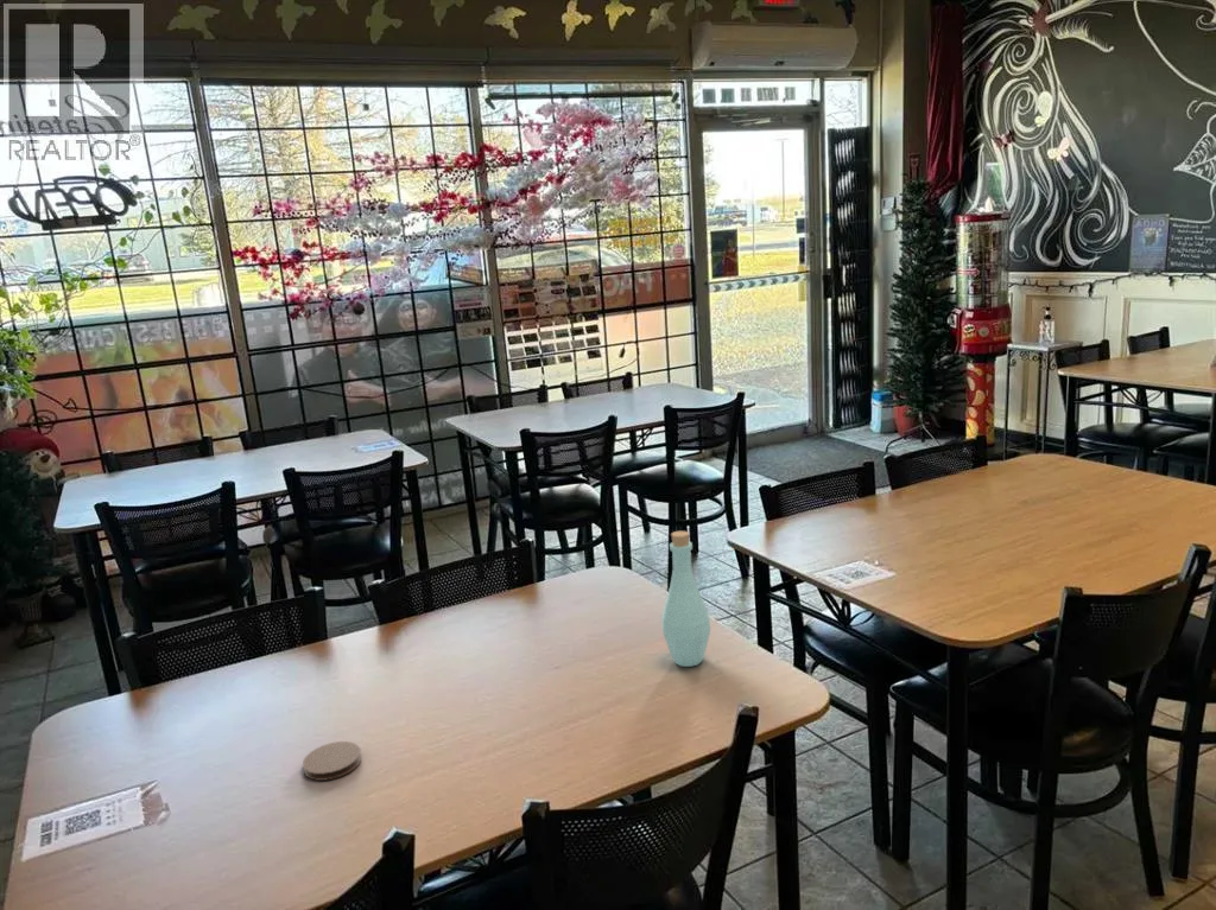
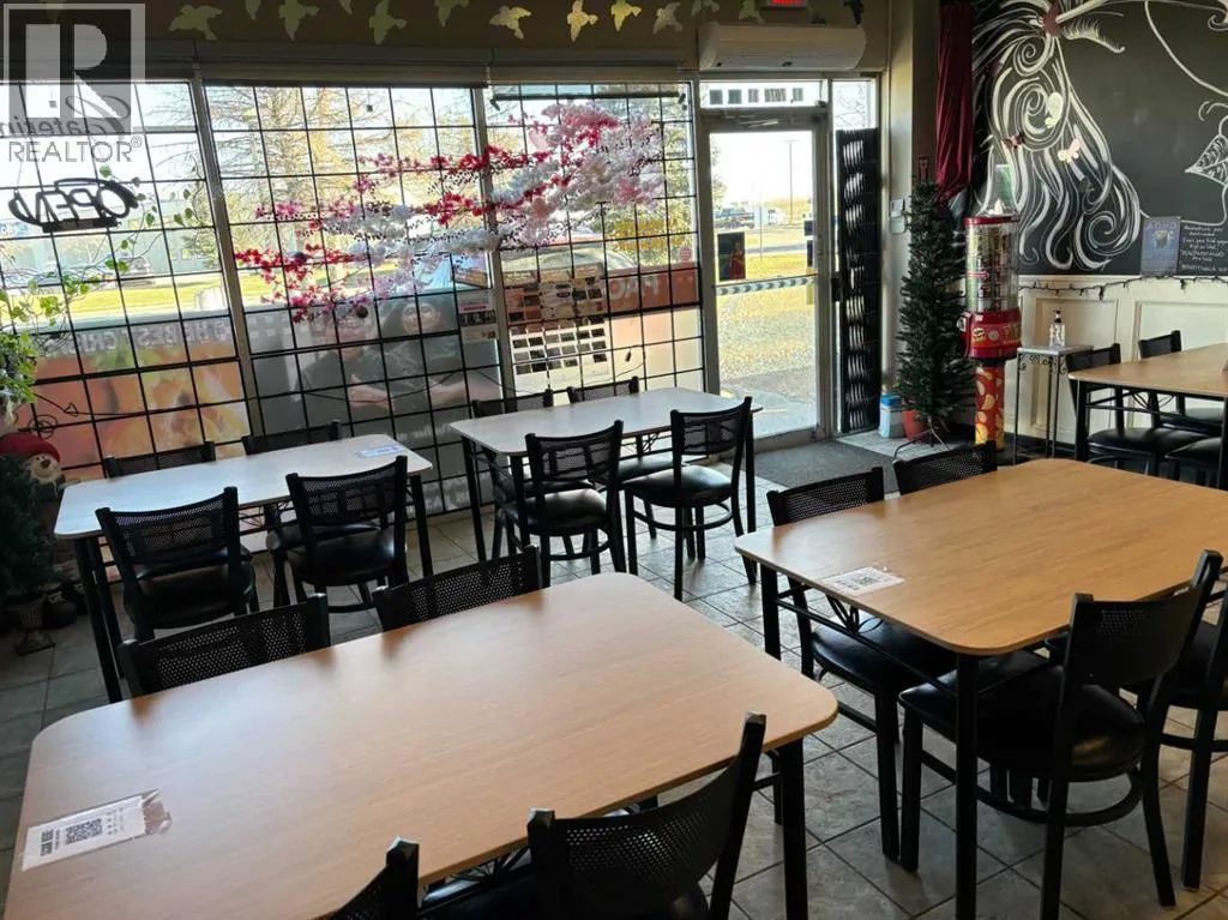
- coaster (331, 759)
- bottle (684, 598)
